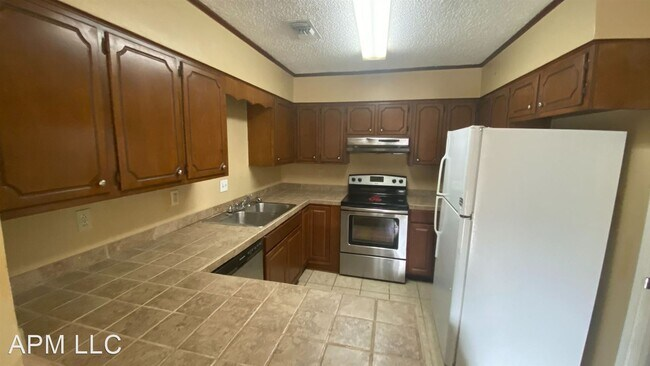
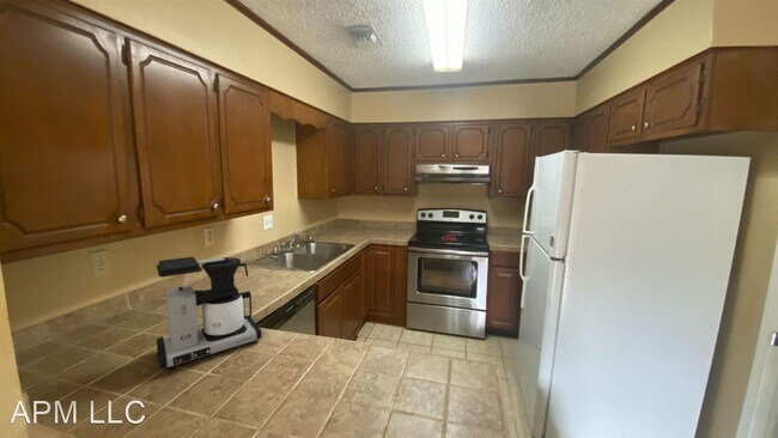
+ coffee maker (208, 303)
